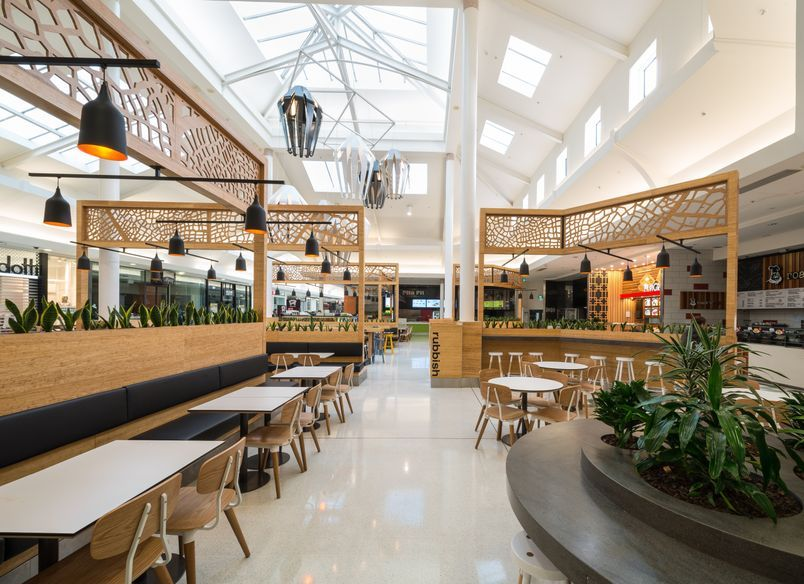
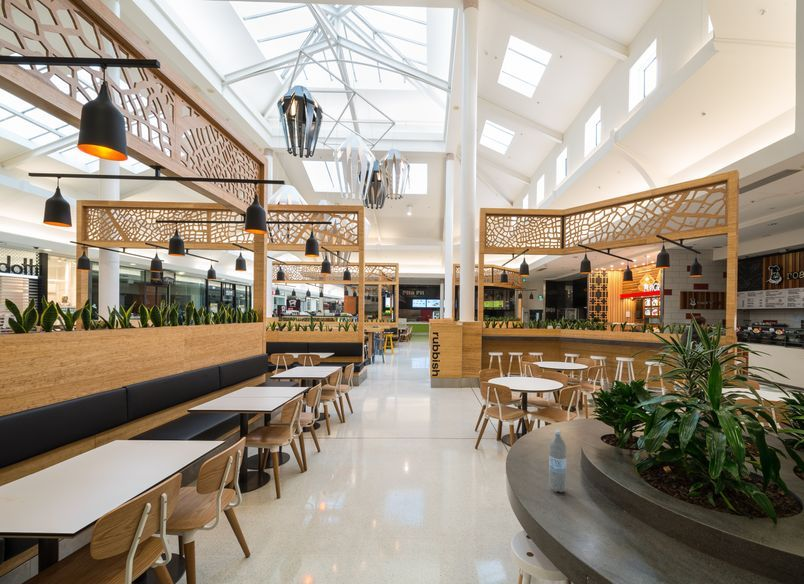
+ water bottle (557, 460)
